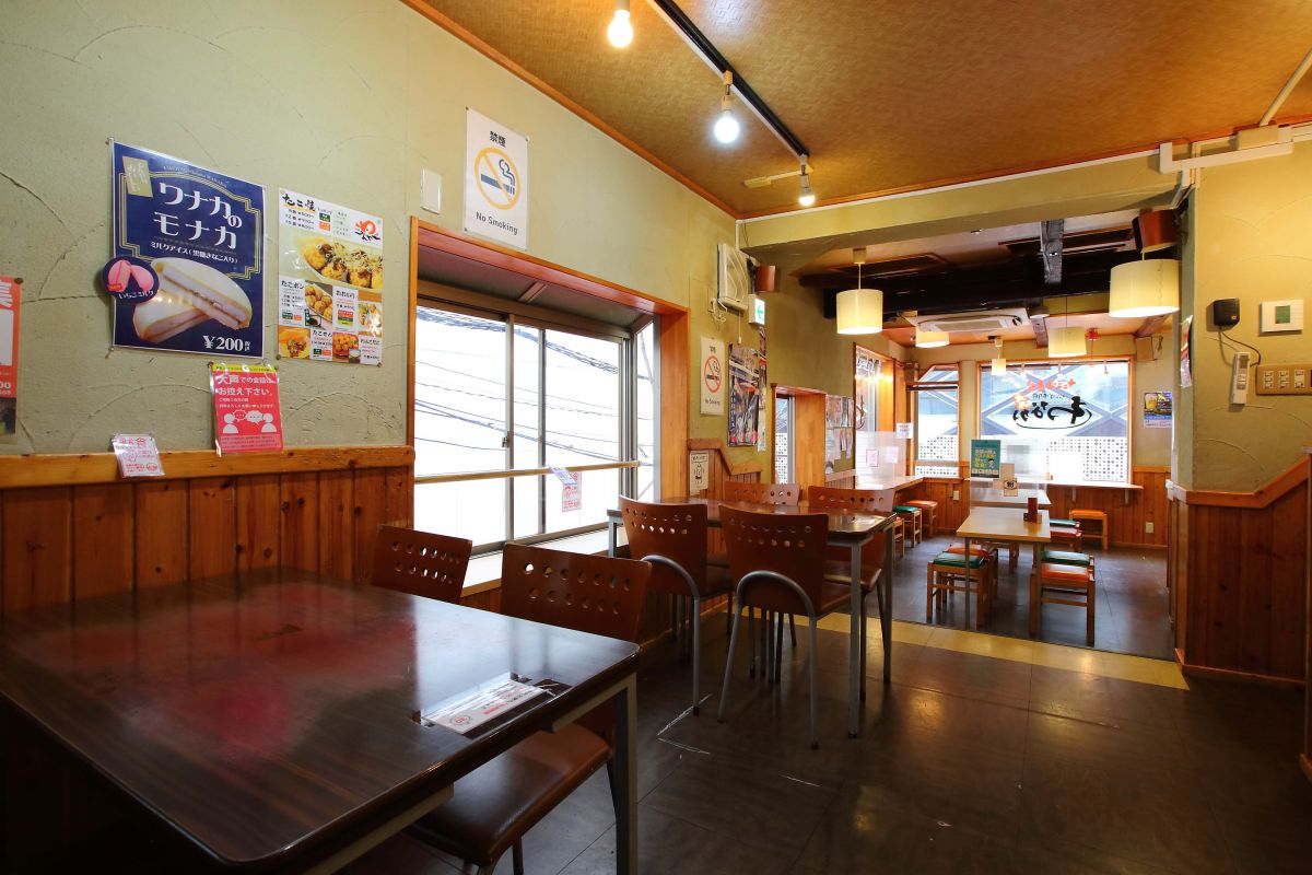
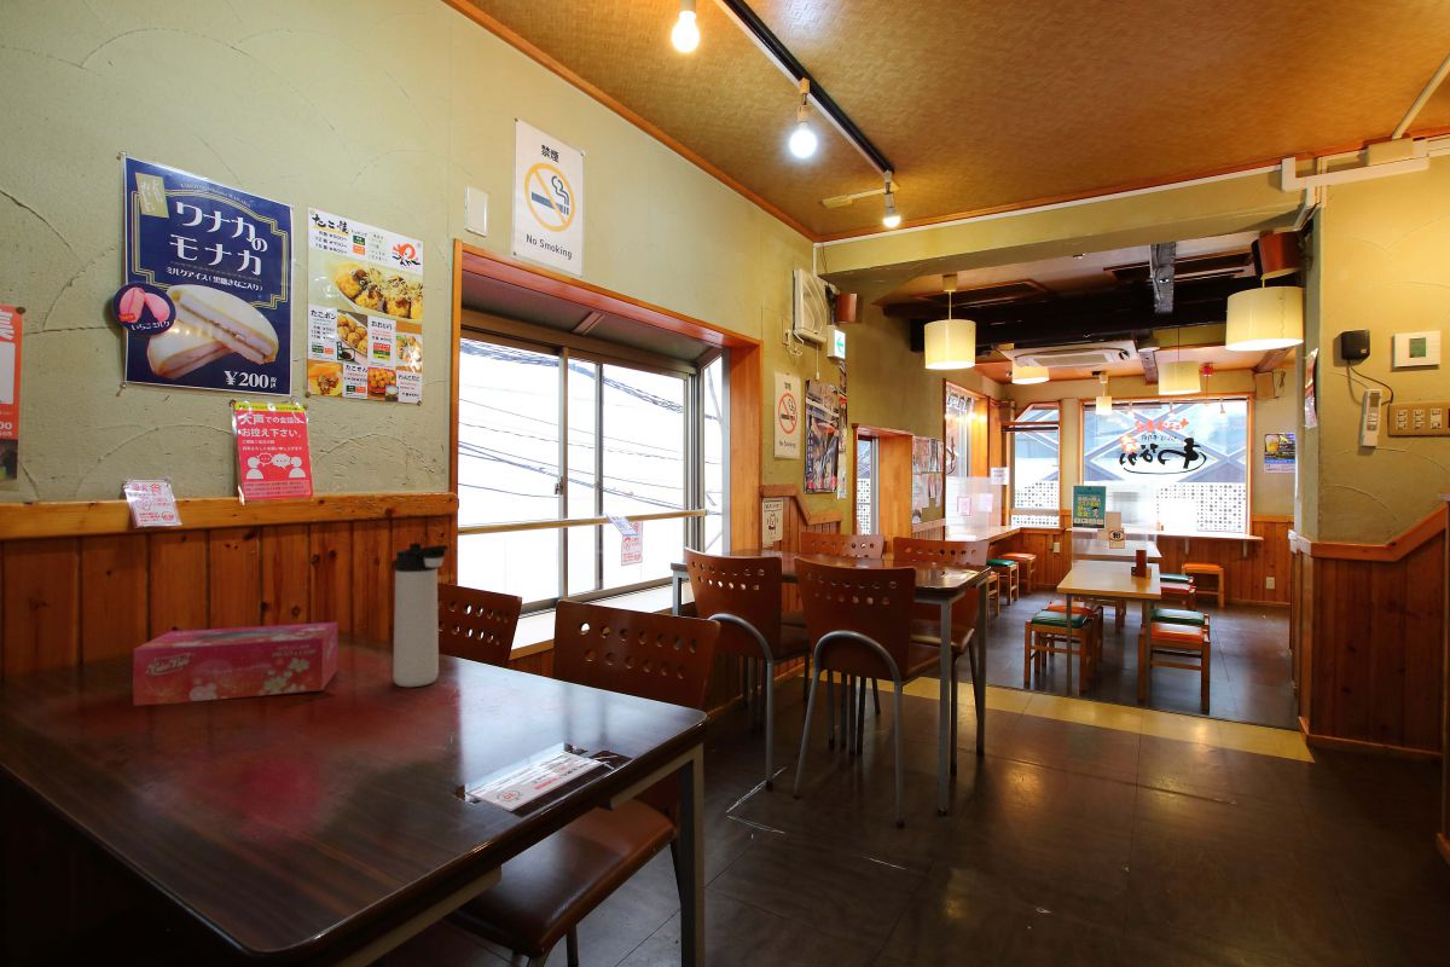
+ tissue box (244, 660)
+ thermos bottle (422, 613)
